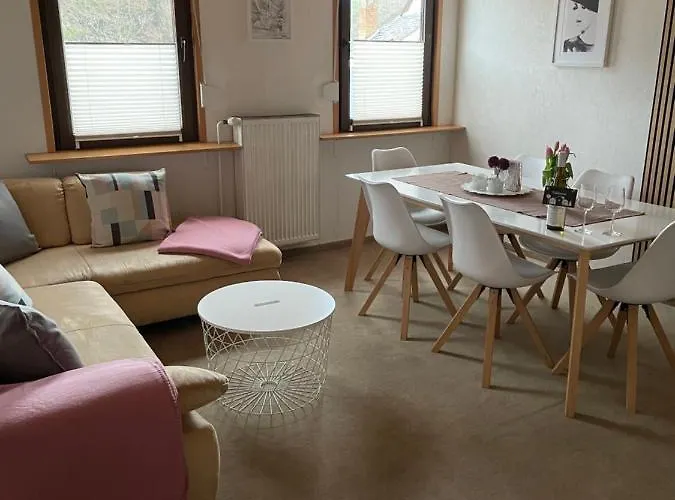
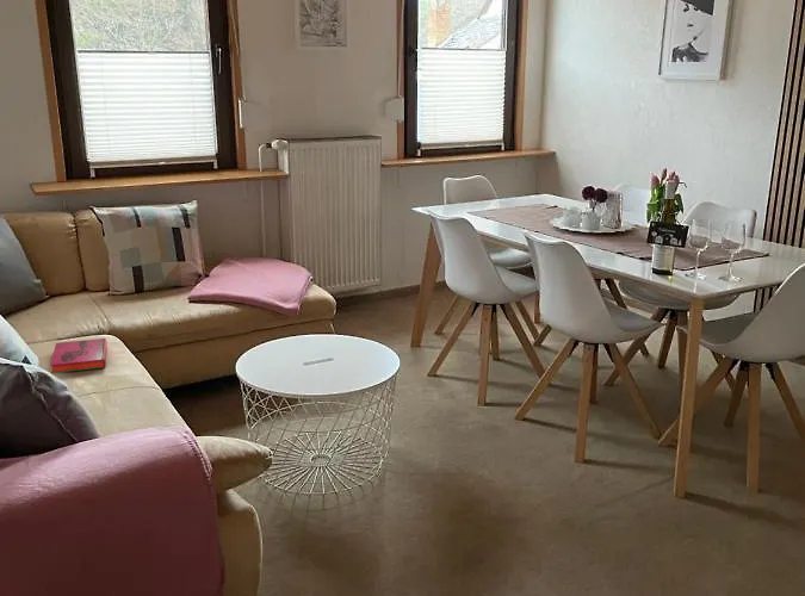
+ hardback book (80, 354)
